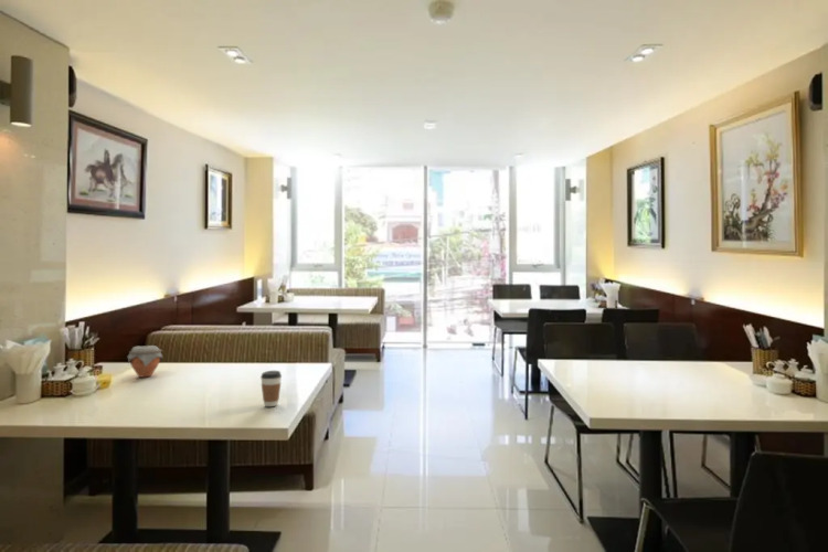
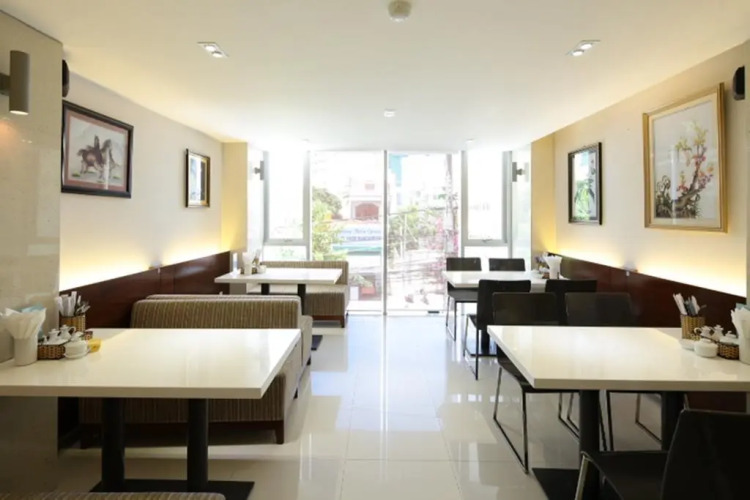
- coffee cup (270, 389)
- jar (145, 361)
